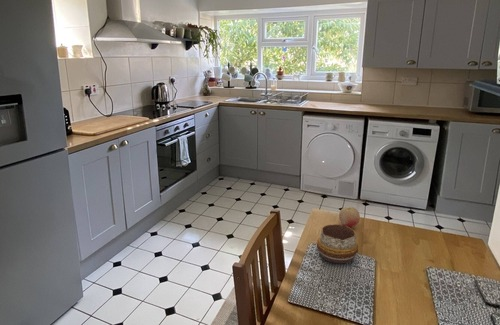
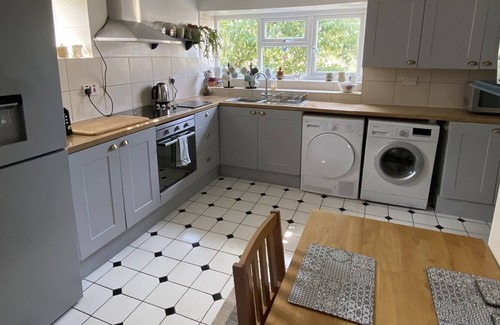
- decorative bowl (337, 243)
- fruit (349, 216)
